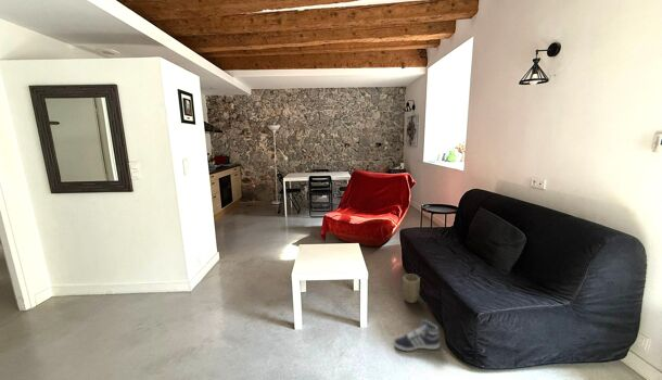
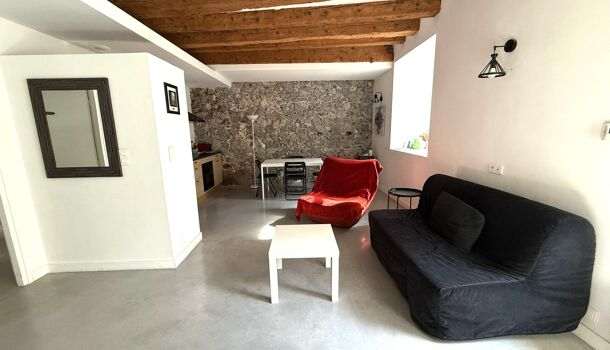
- sneaker (417, 334)
- plant pot (410, 289)
